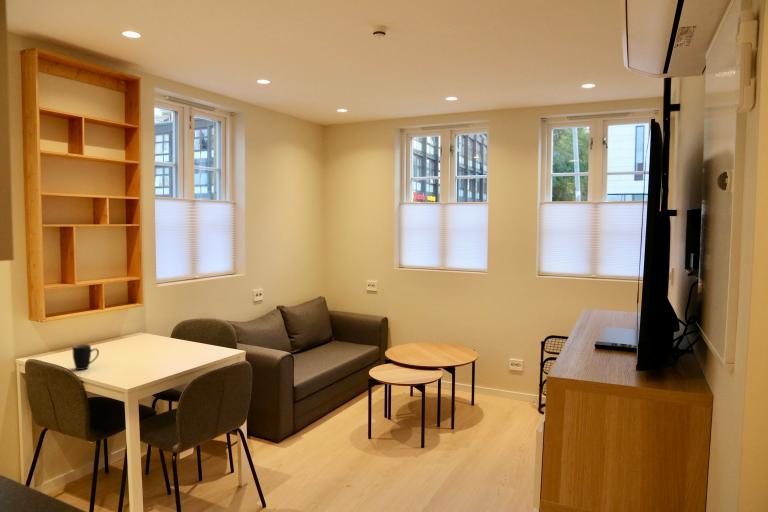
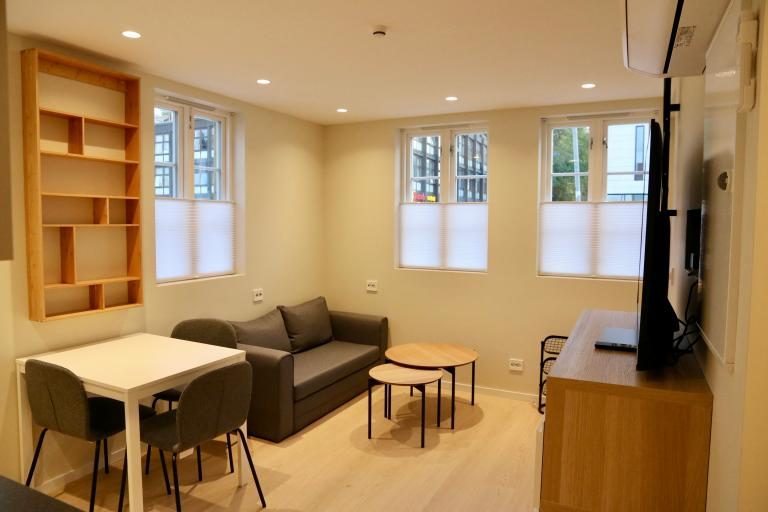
- mug (86, 357)
